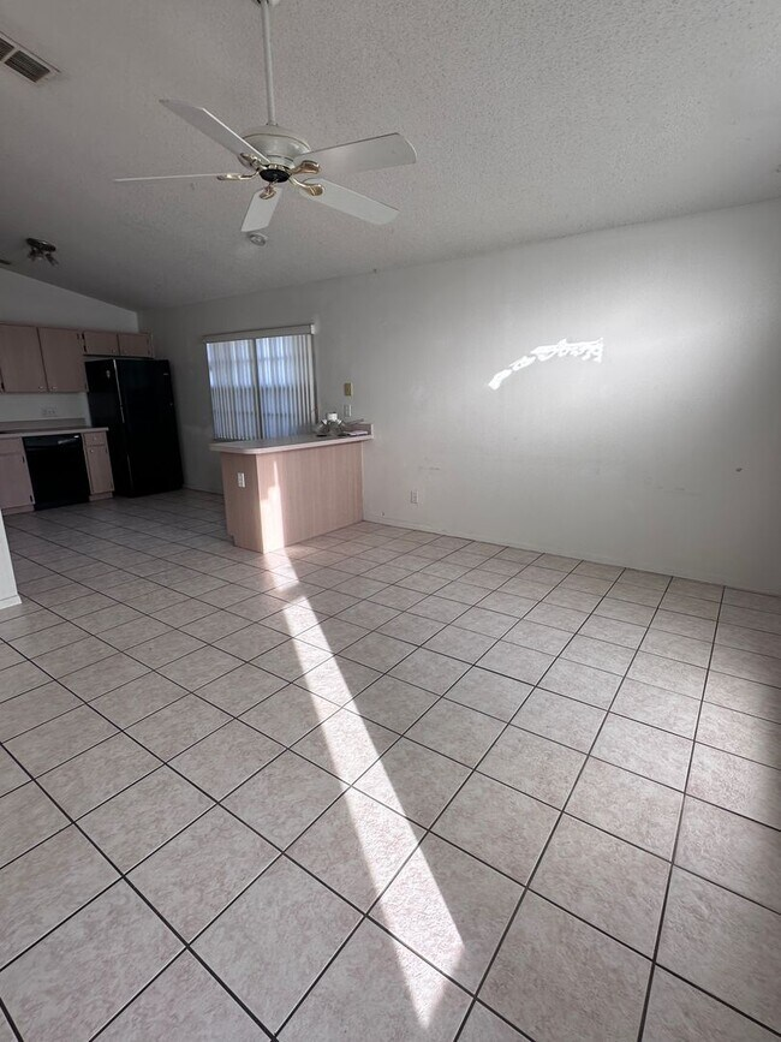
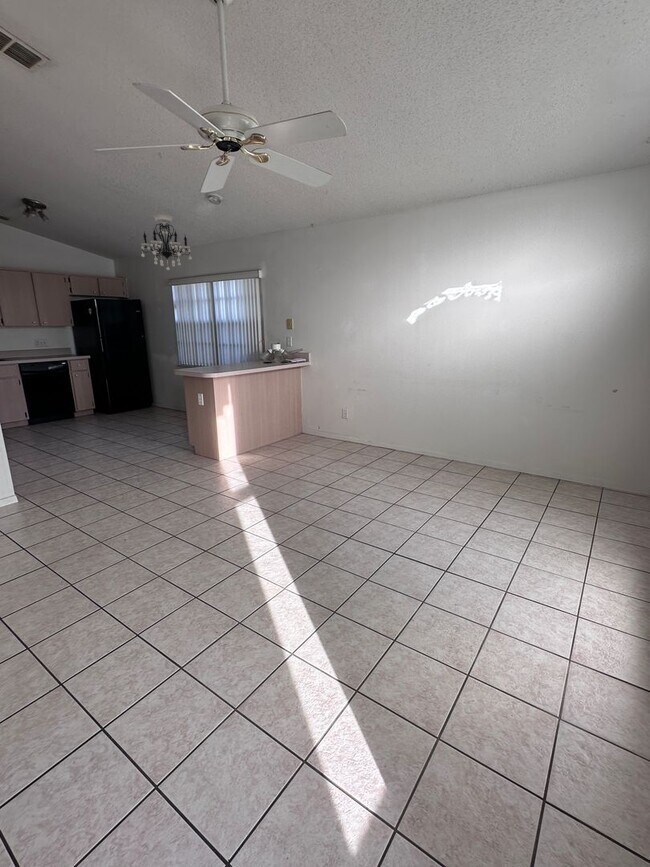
+ chandelier (166, 244)
